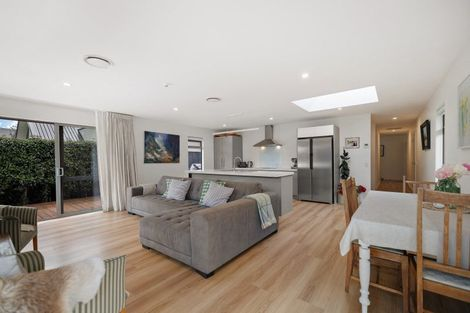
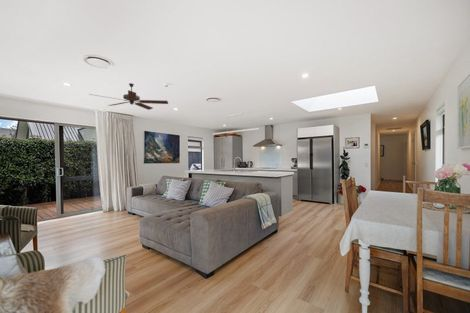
+ ceiling fan (131, 93)
